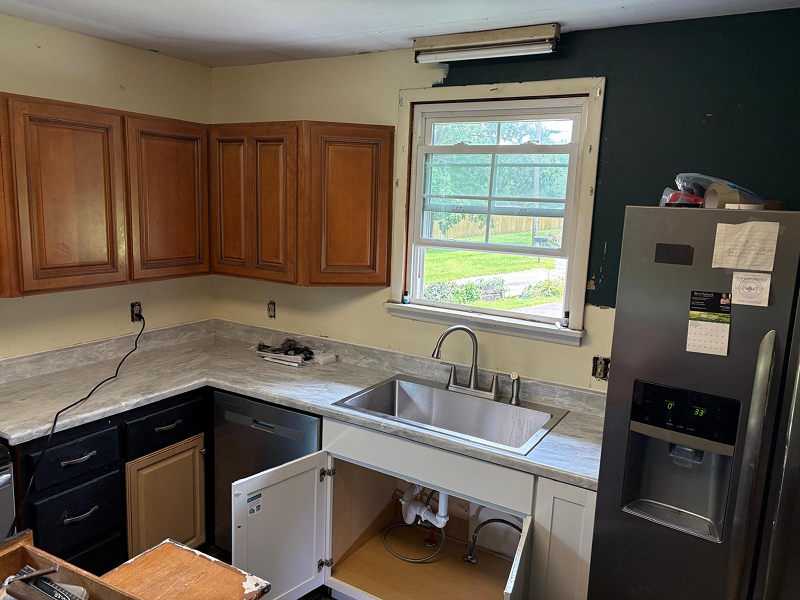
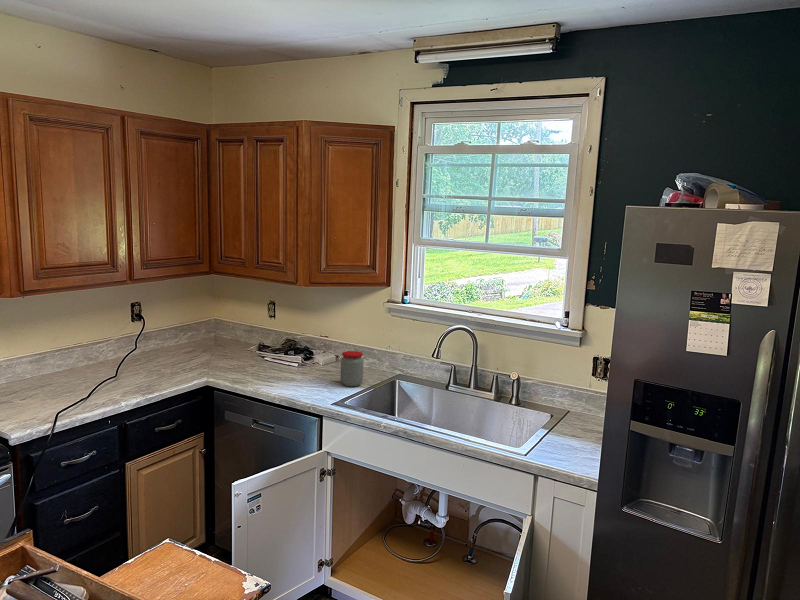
+ jar (351, 368)
